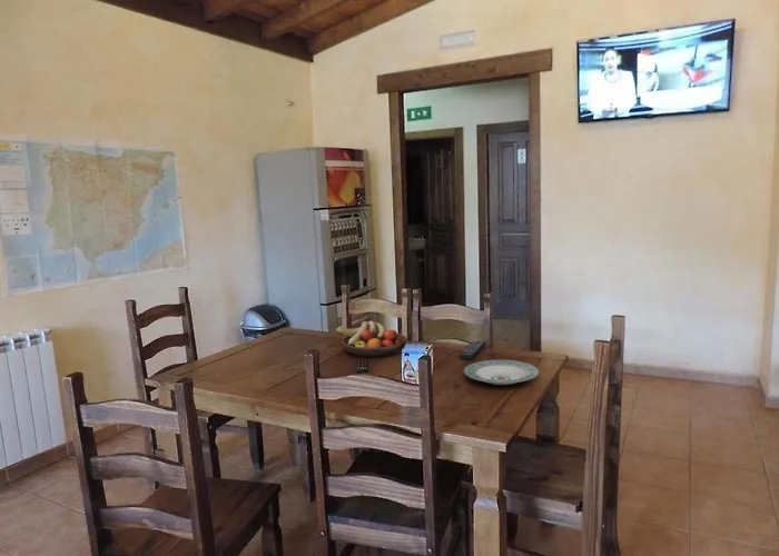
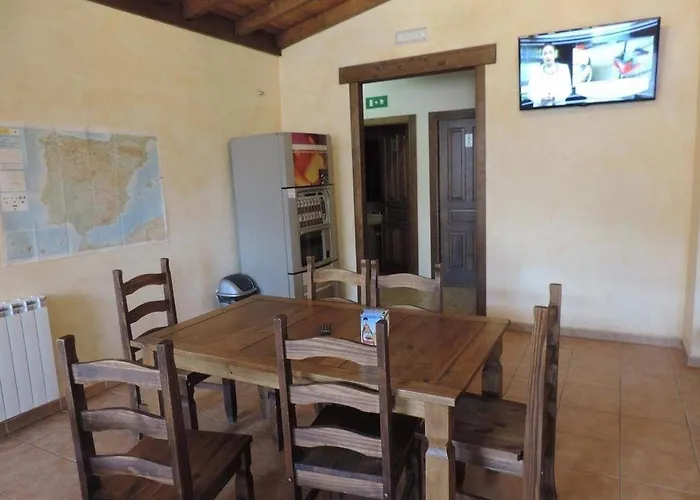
- remote control (473, 349)
- fruit bowl (373, 337)
- plate (501, 375)
